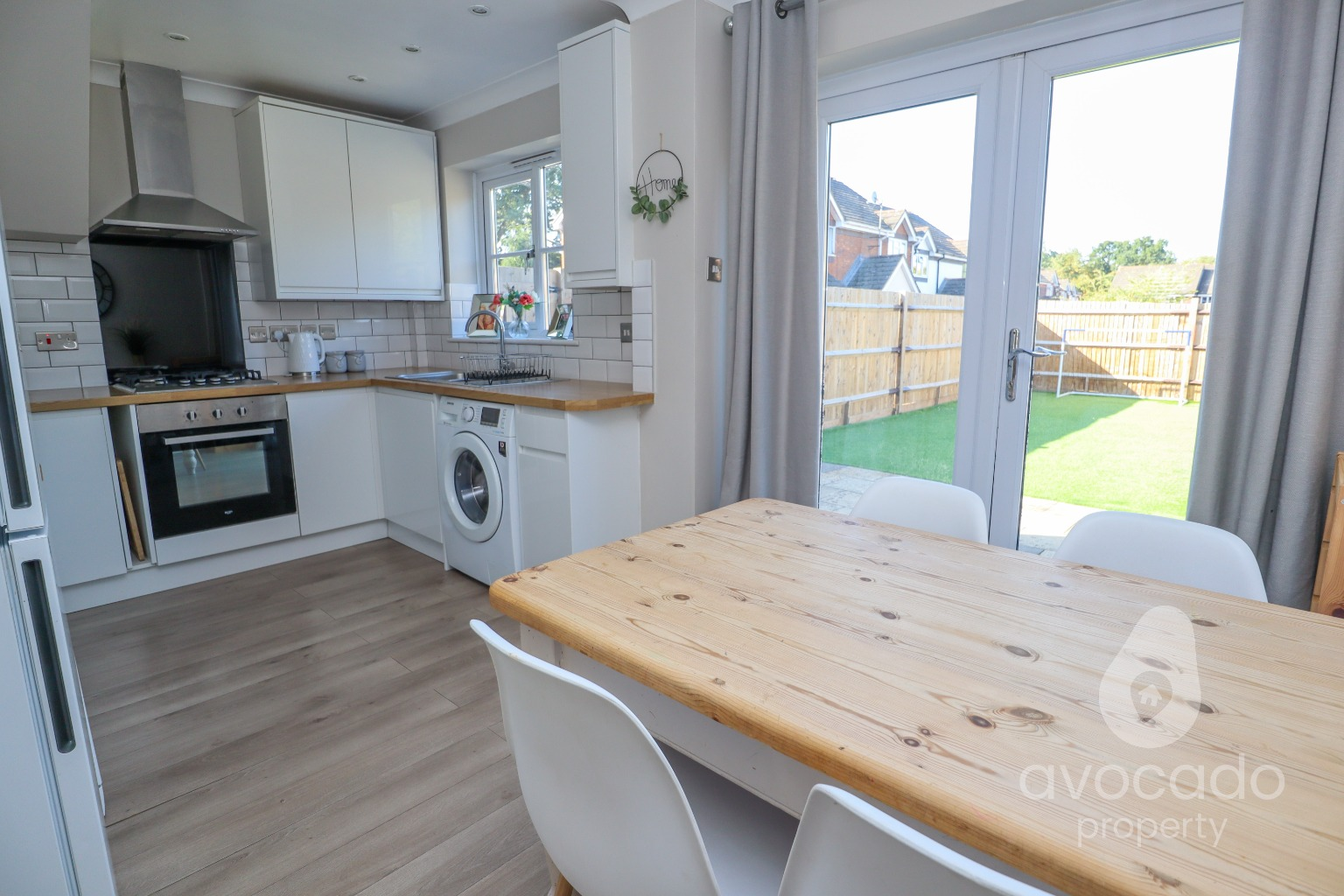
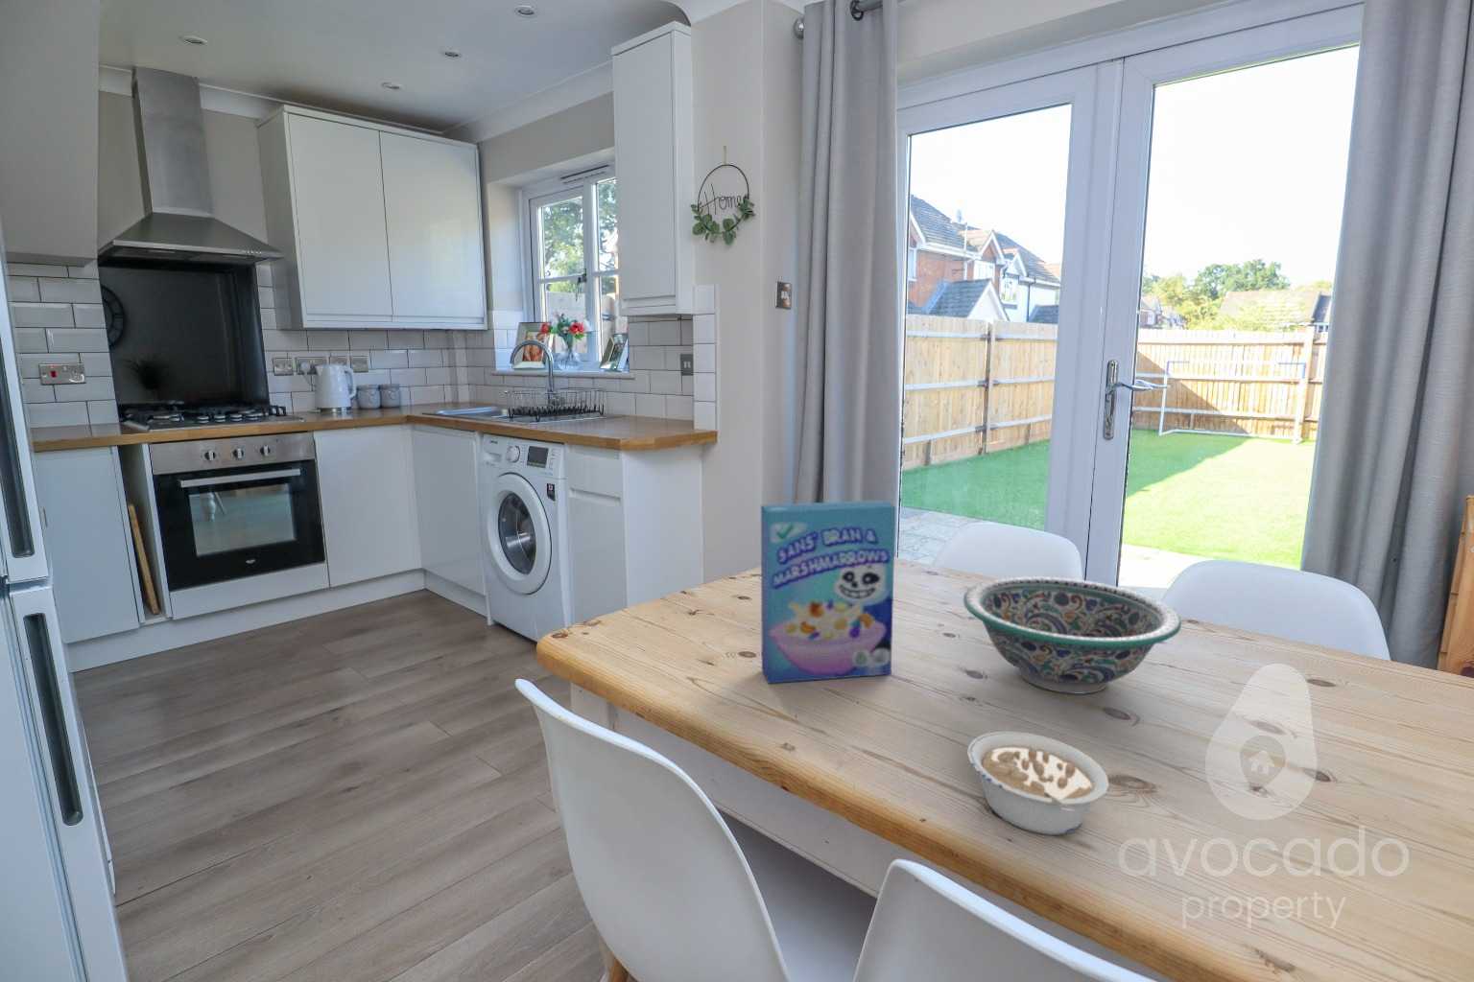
+ cereal box (826, 589)
+ legume (1039, 784)
+ decorative bowl (1064, 640)
